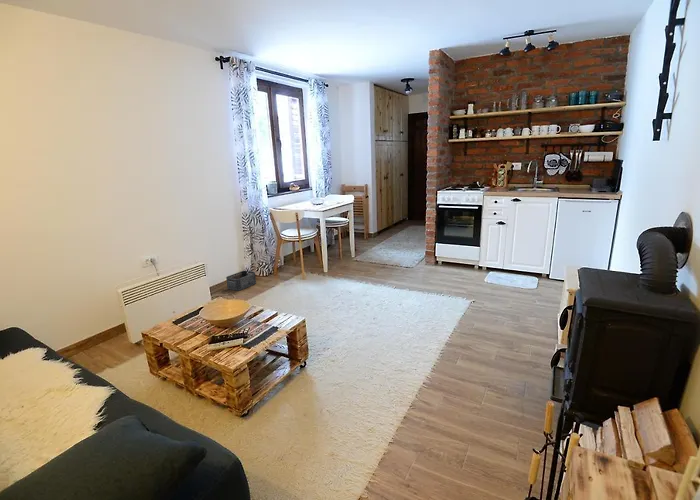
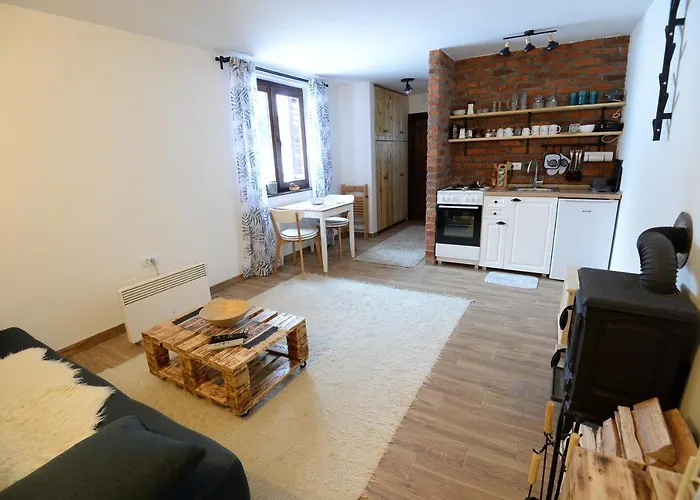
- storage bin (241, 280)
